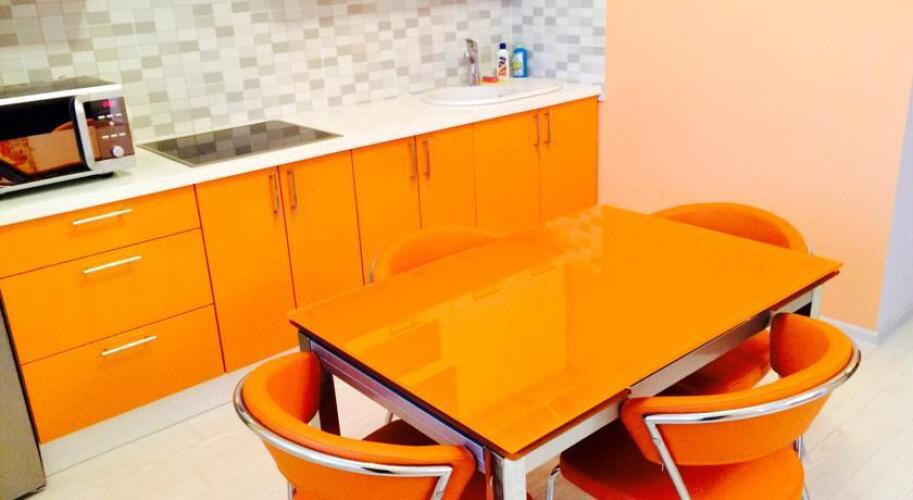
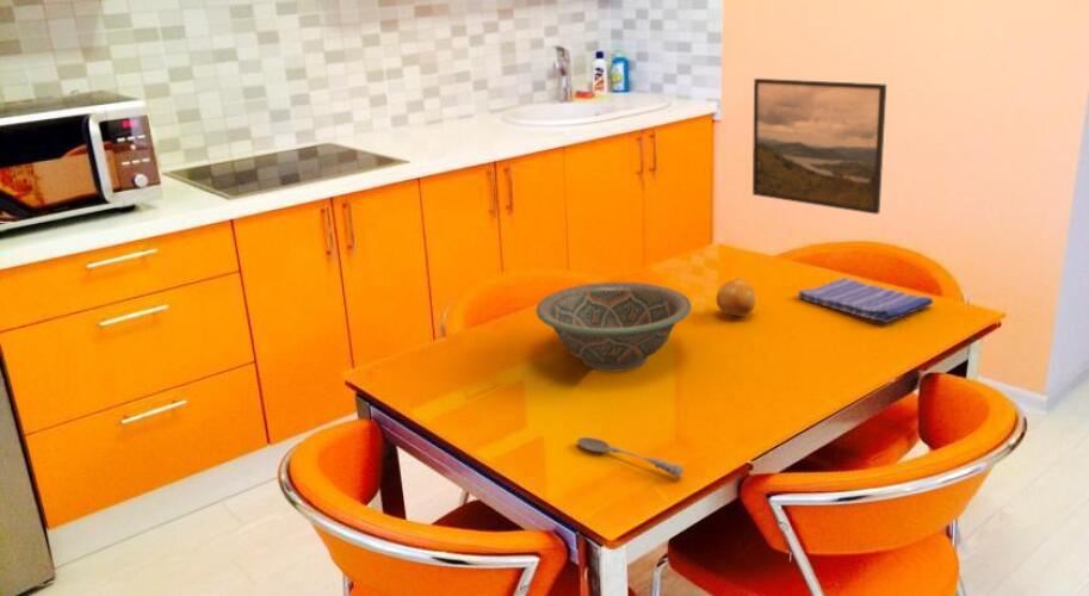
+ fruit (736, 298)
+ dish towel (864, 297)
+ decorative bowl (613, 331)
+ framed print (813, 143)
+ soupspoon (627, 453)
